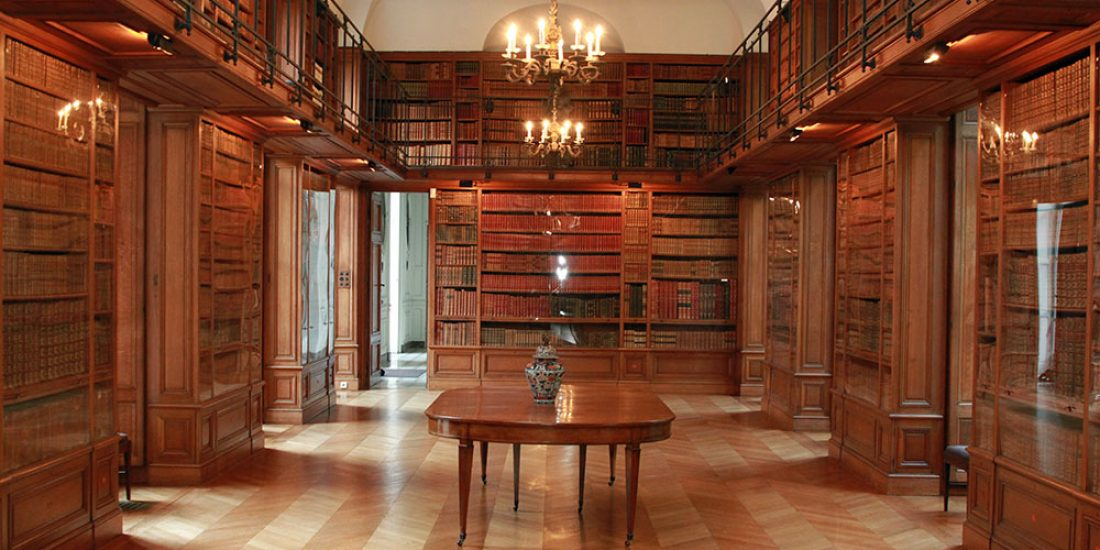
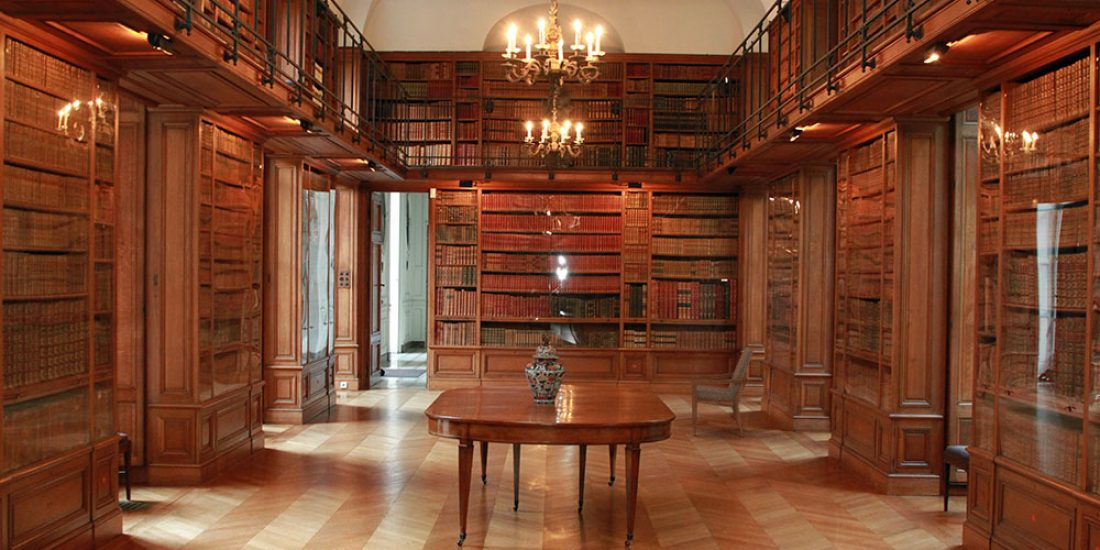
+ armchair (721, 390)
